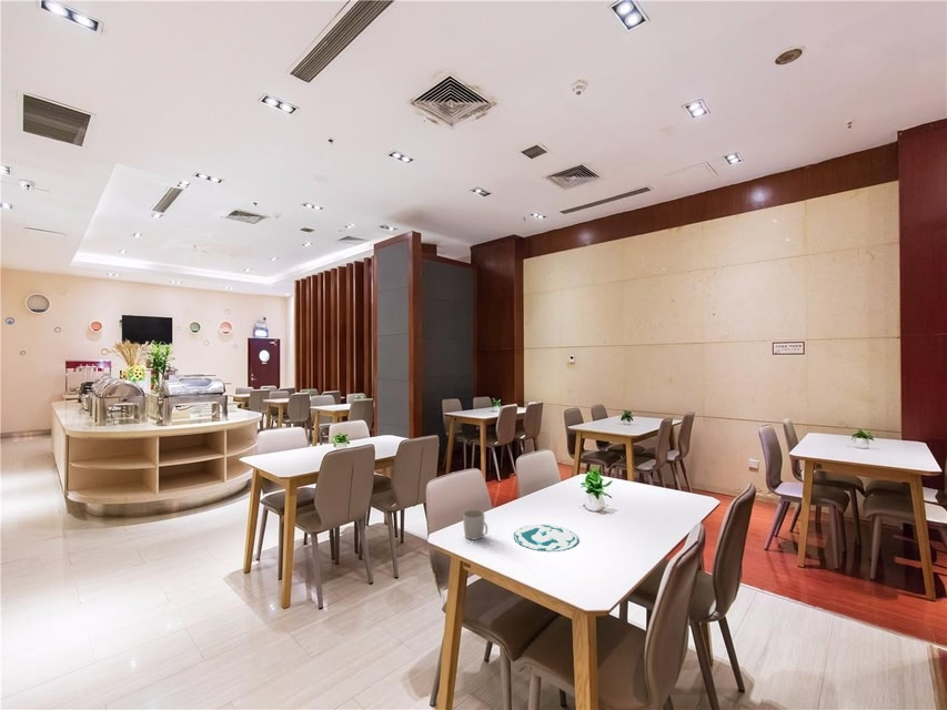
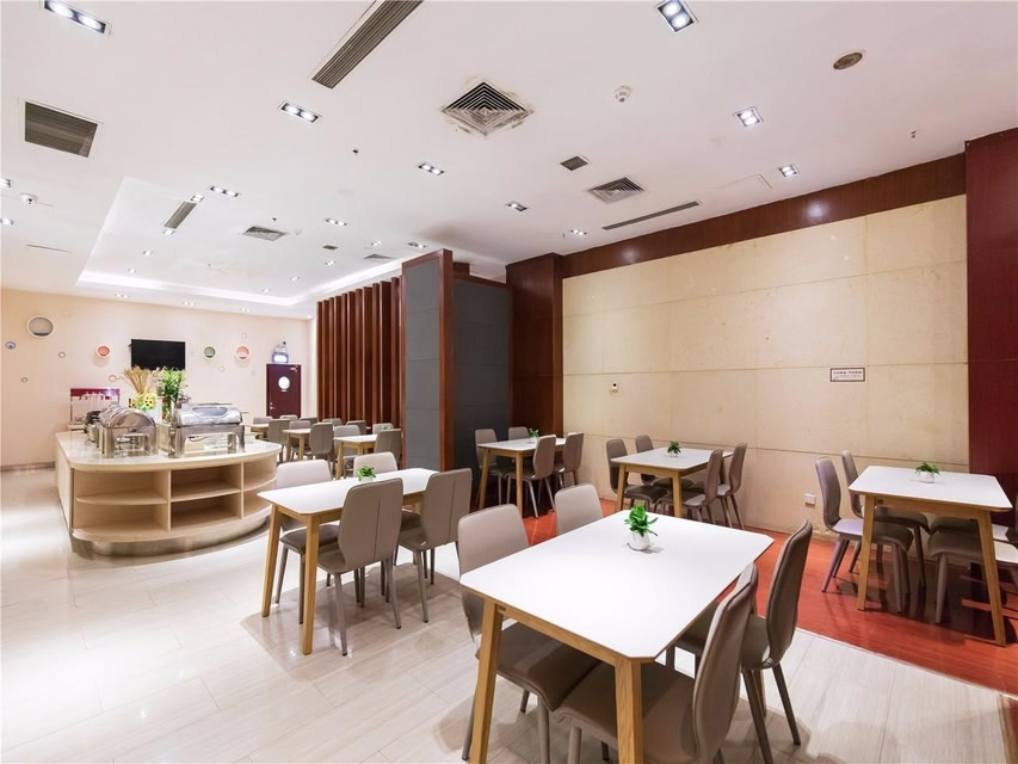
- mug (476, 526)
- plate (545, 534)
